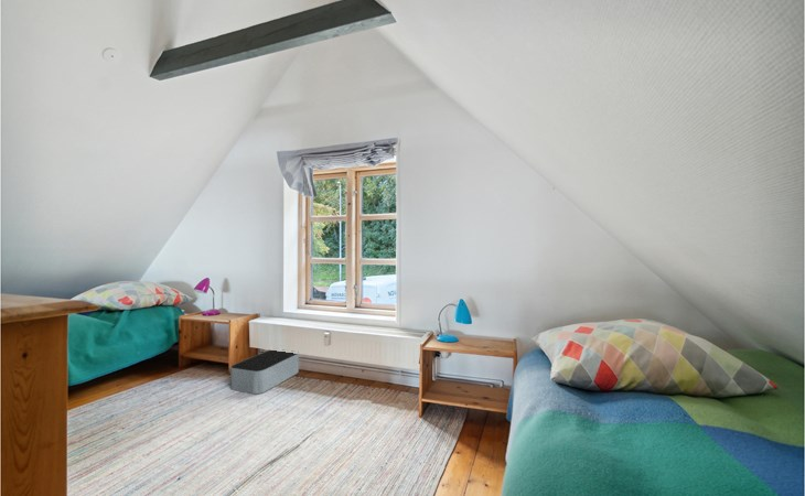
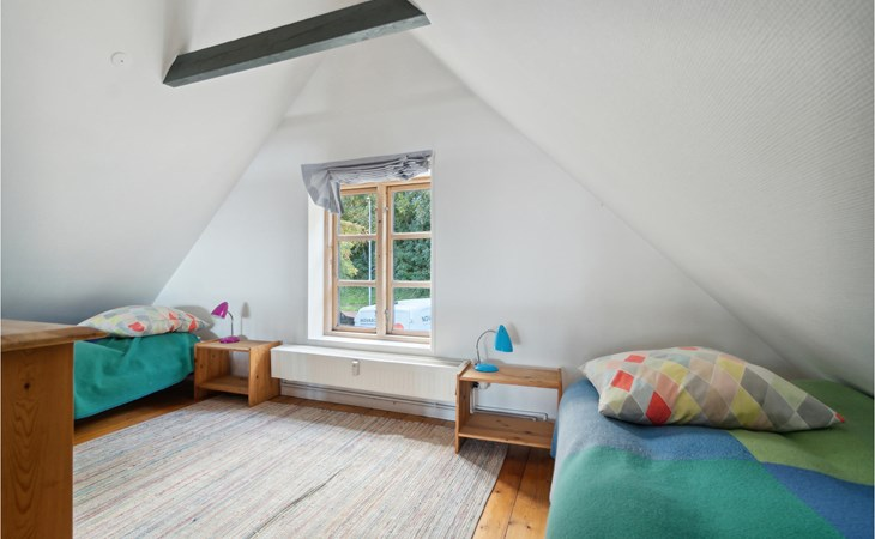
- storage bin (266, 369)
